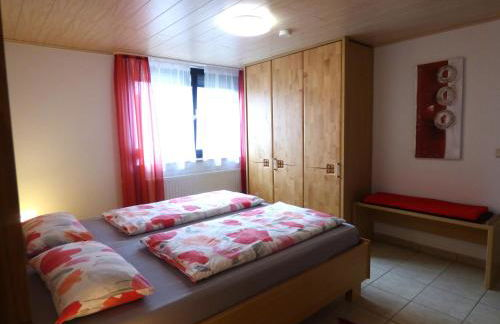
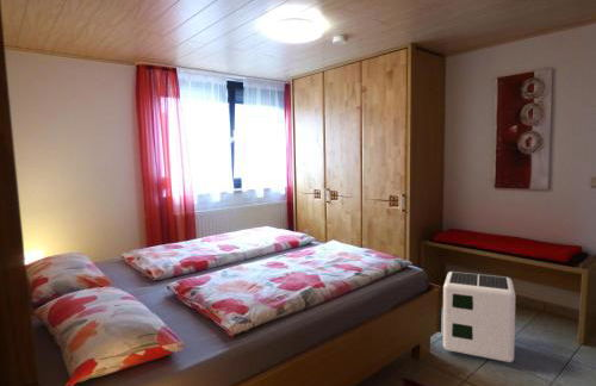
+ air purifier (477, 313)
